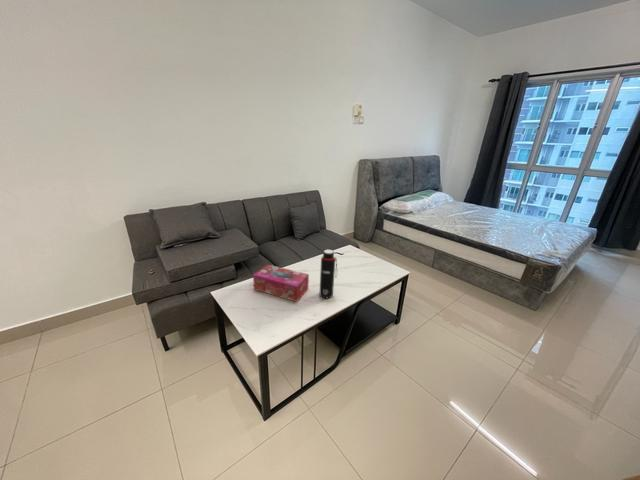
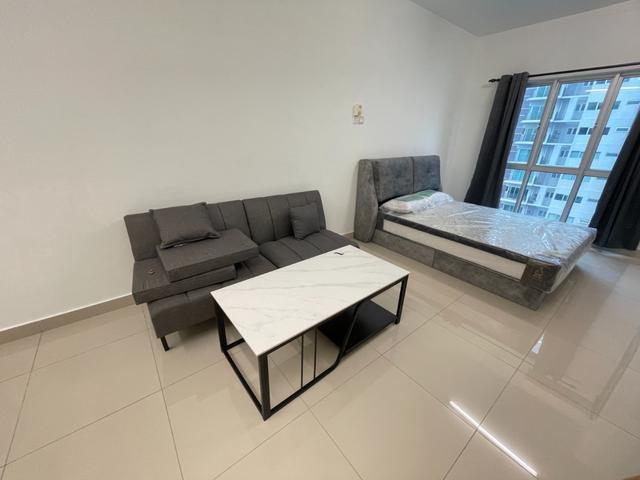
- tissue box (281, 281)
- water bottle (328, 274)
